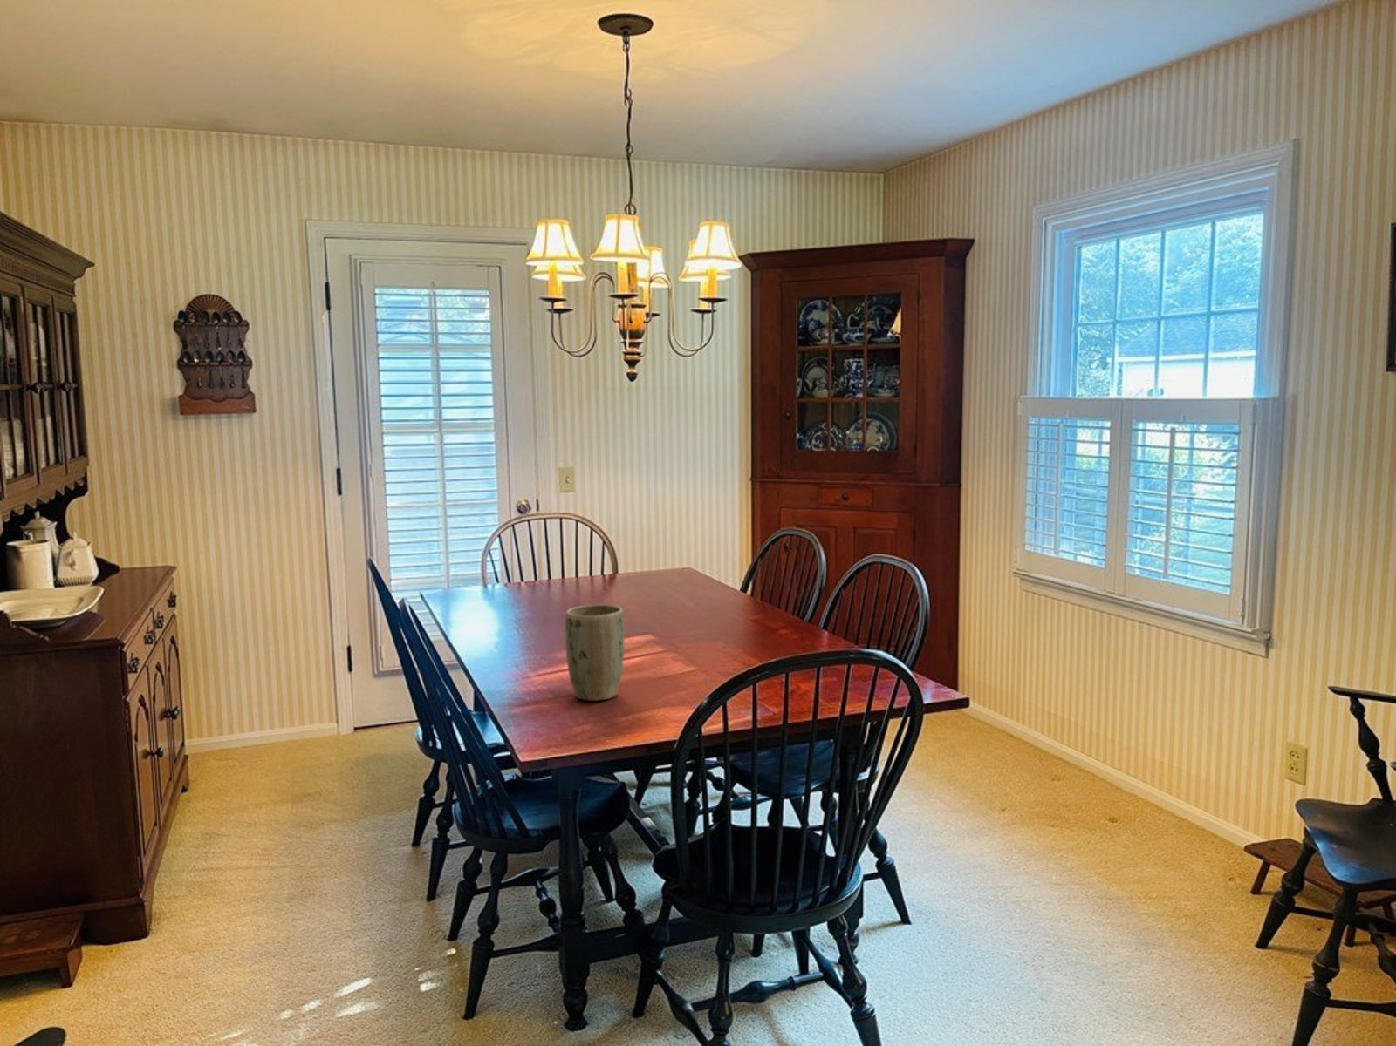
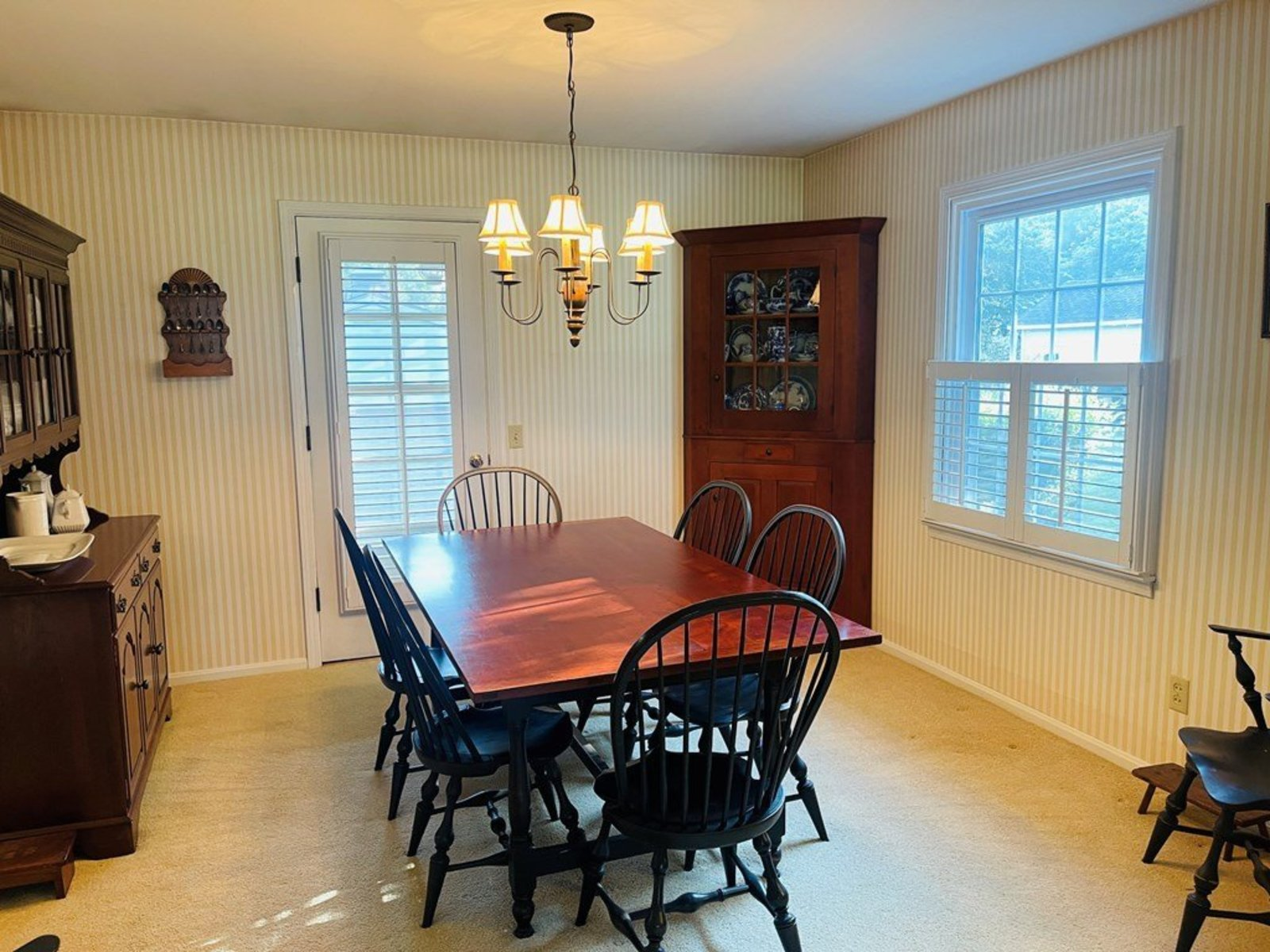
- plant pot (595, 652)
